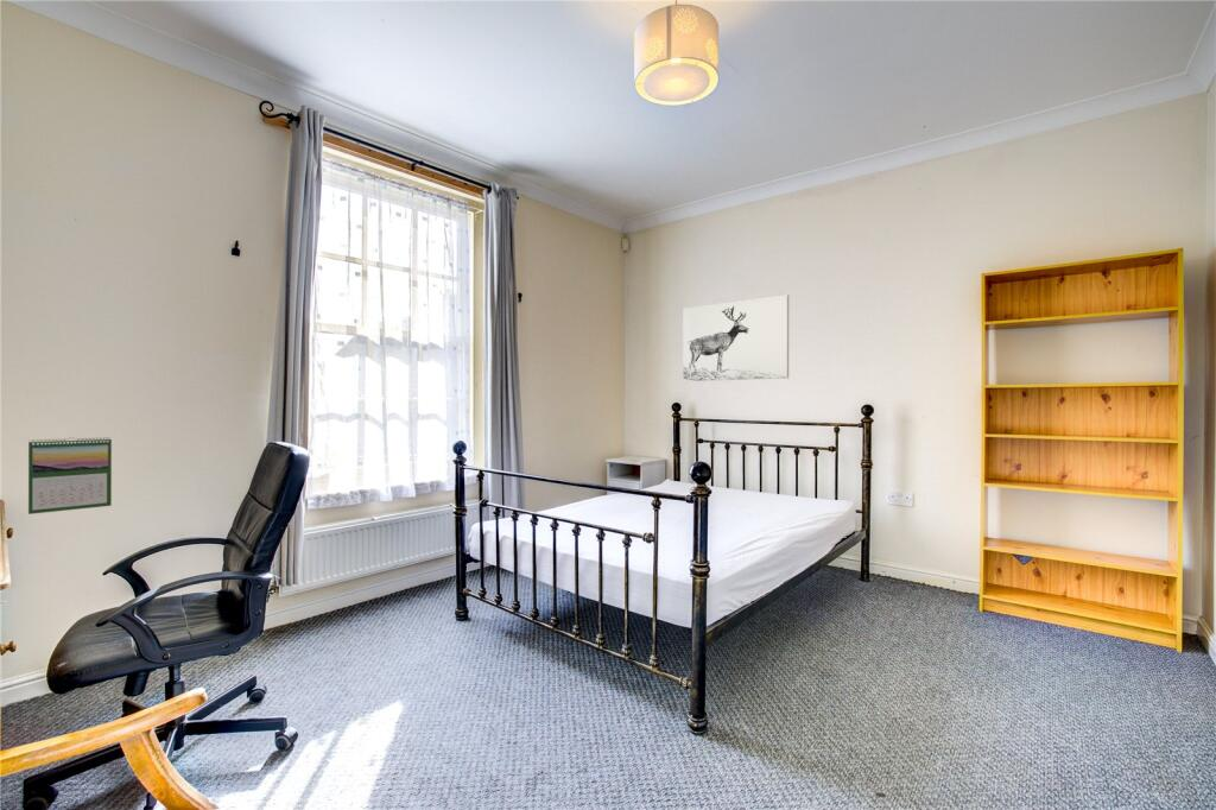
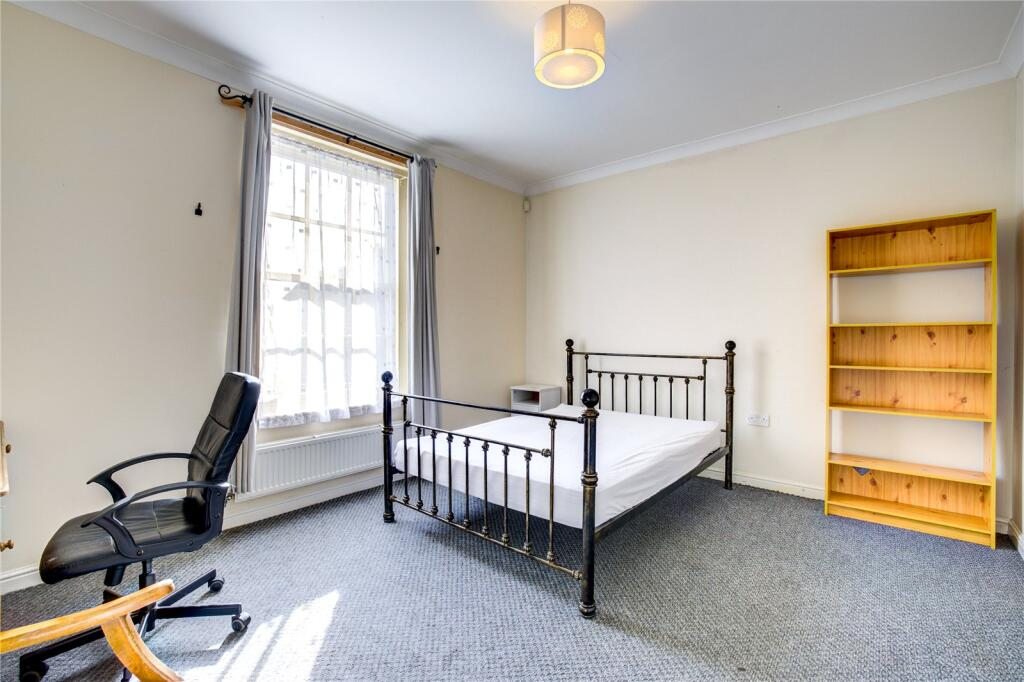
- calendar (71, 473)
- wall art (732, 341)
